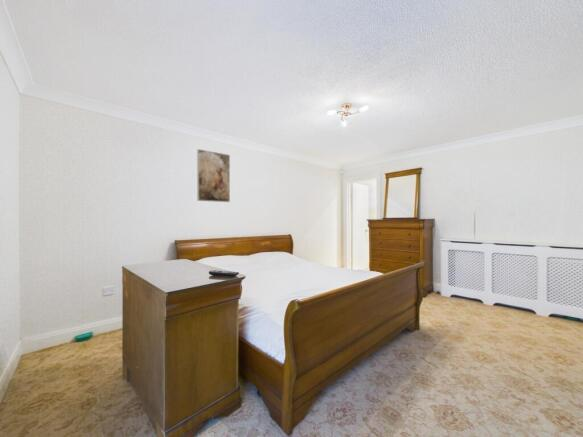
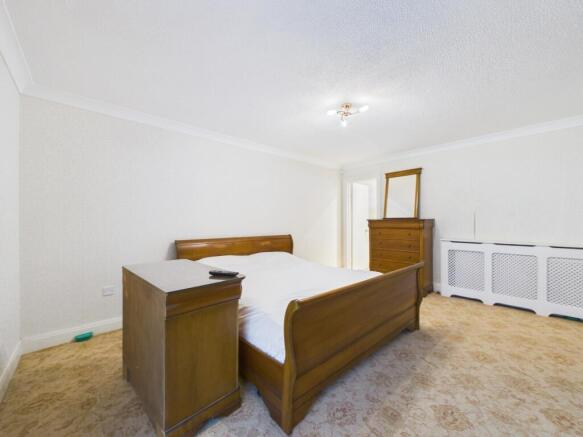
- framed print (214, 176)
